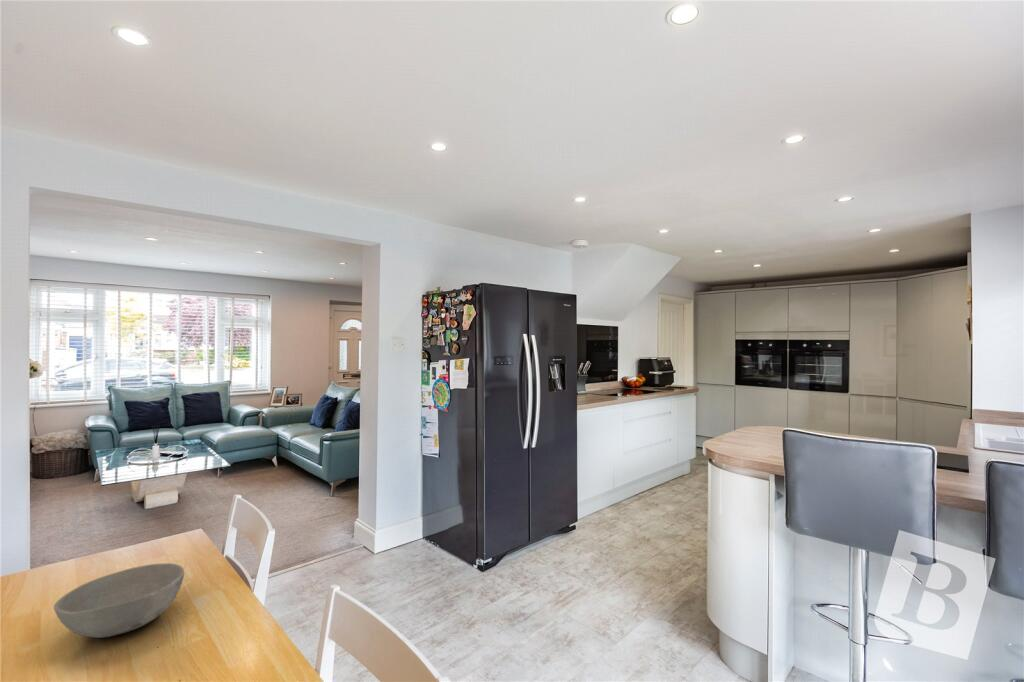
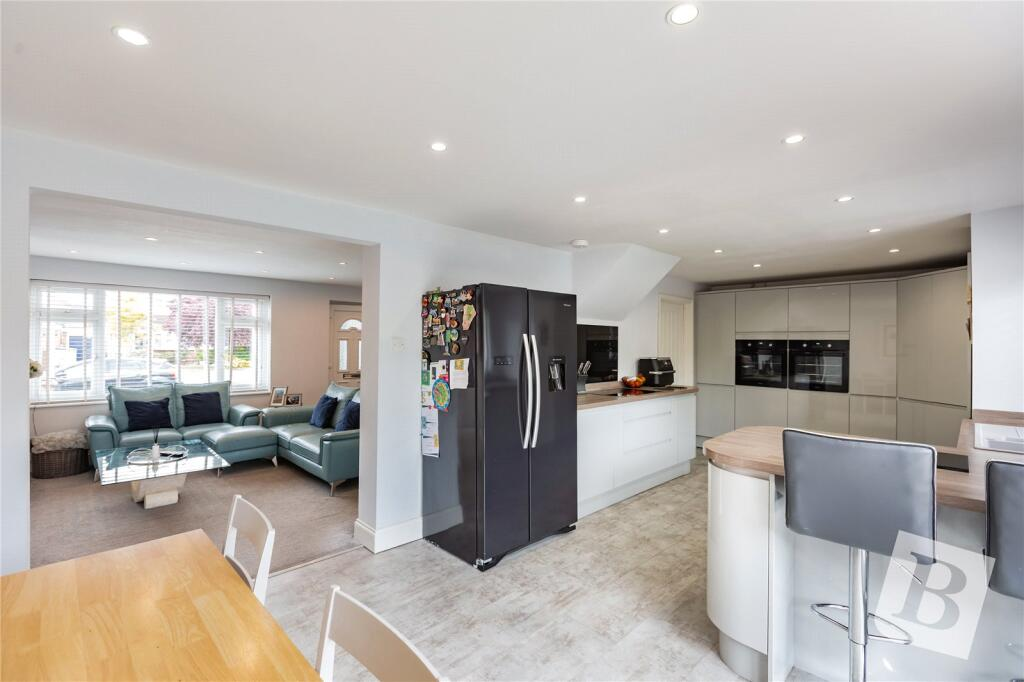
- bowl (123, 604)
